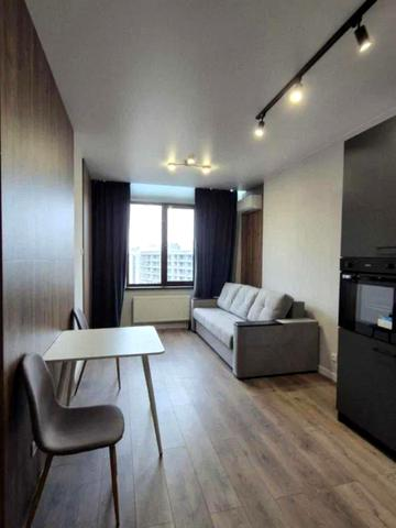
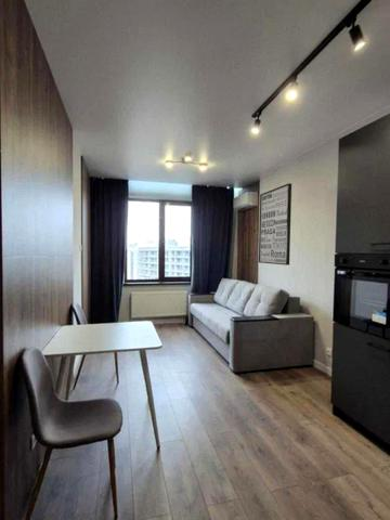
+ wall art (273, 226)
